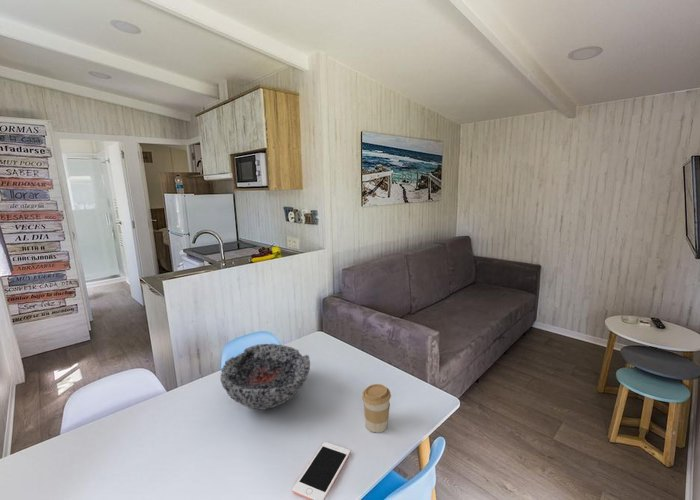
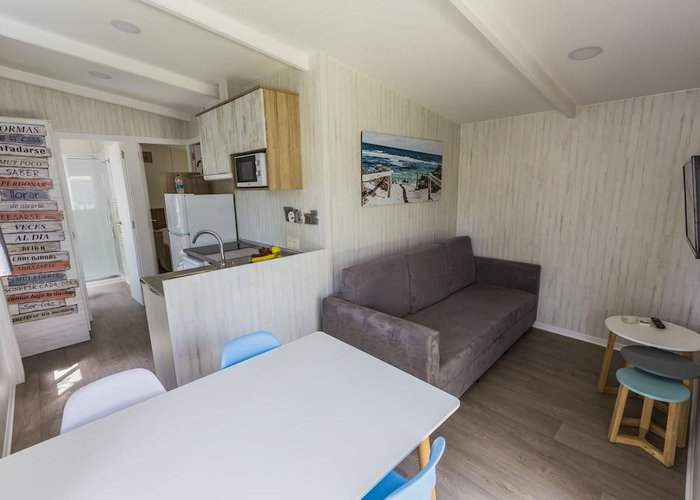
- bowl (267, 381)
- coffee cup (376, 407)
- cell phone (323, 469)
